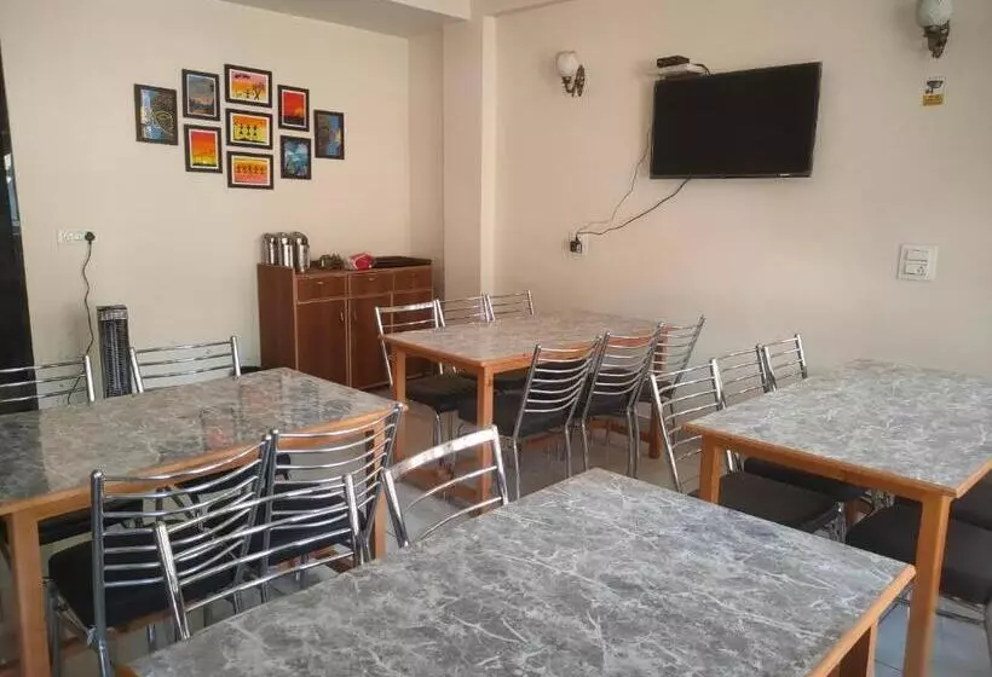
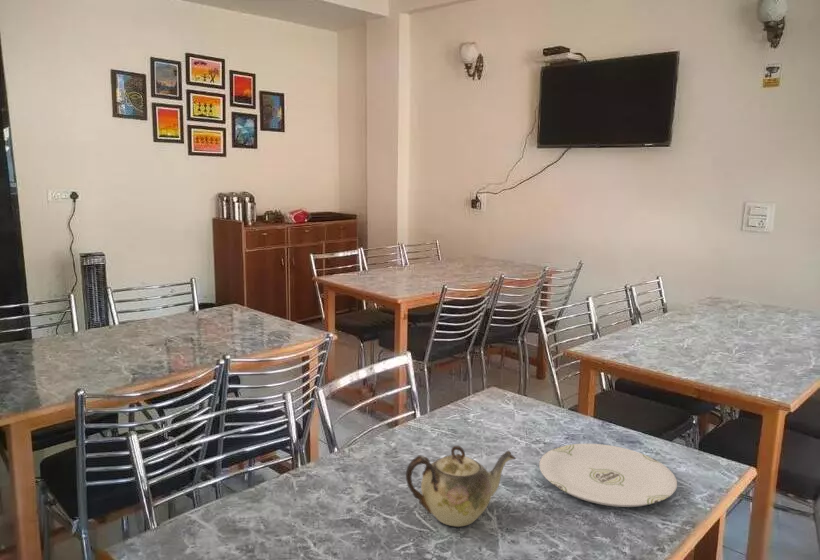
+ teapot (462, 480)
+ plate (605, 475)
